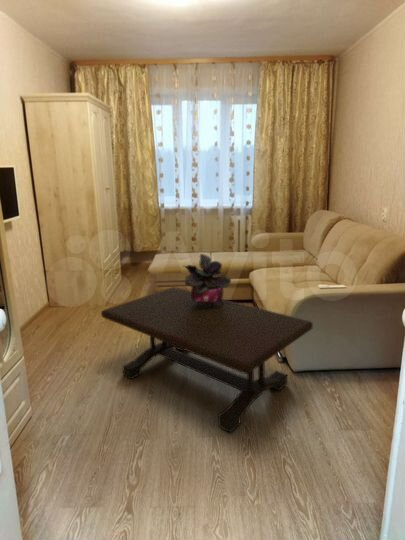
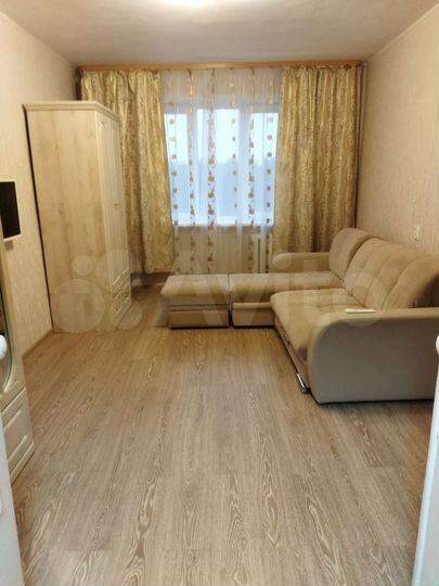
- coffee table (201, 348)
- potted plant (207, 280)
